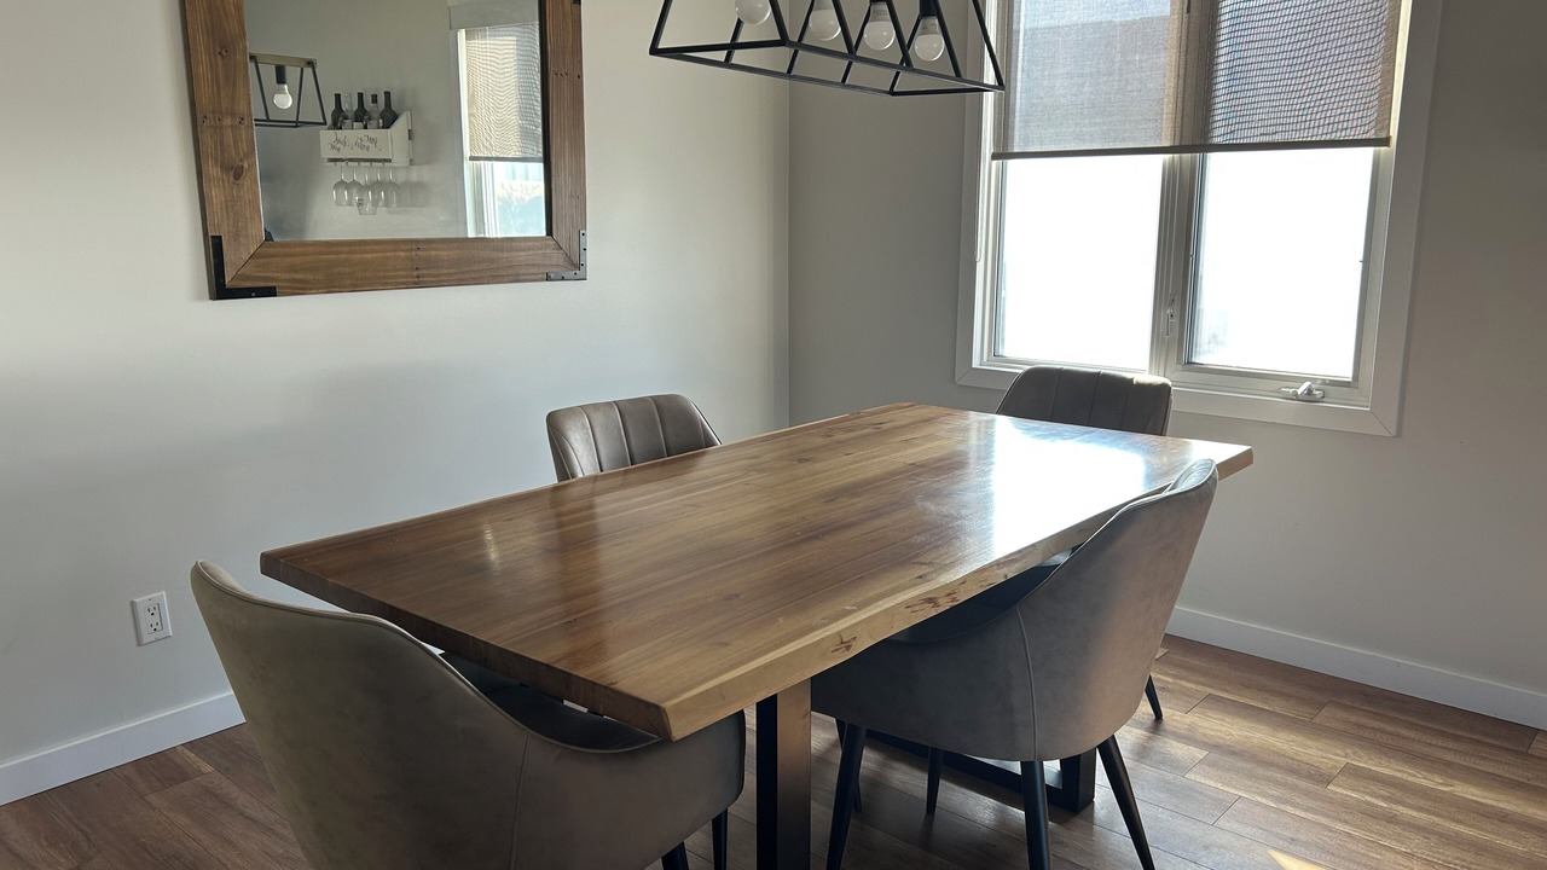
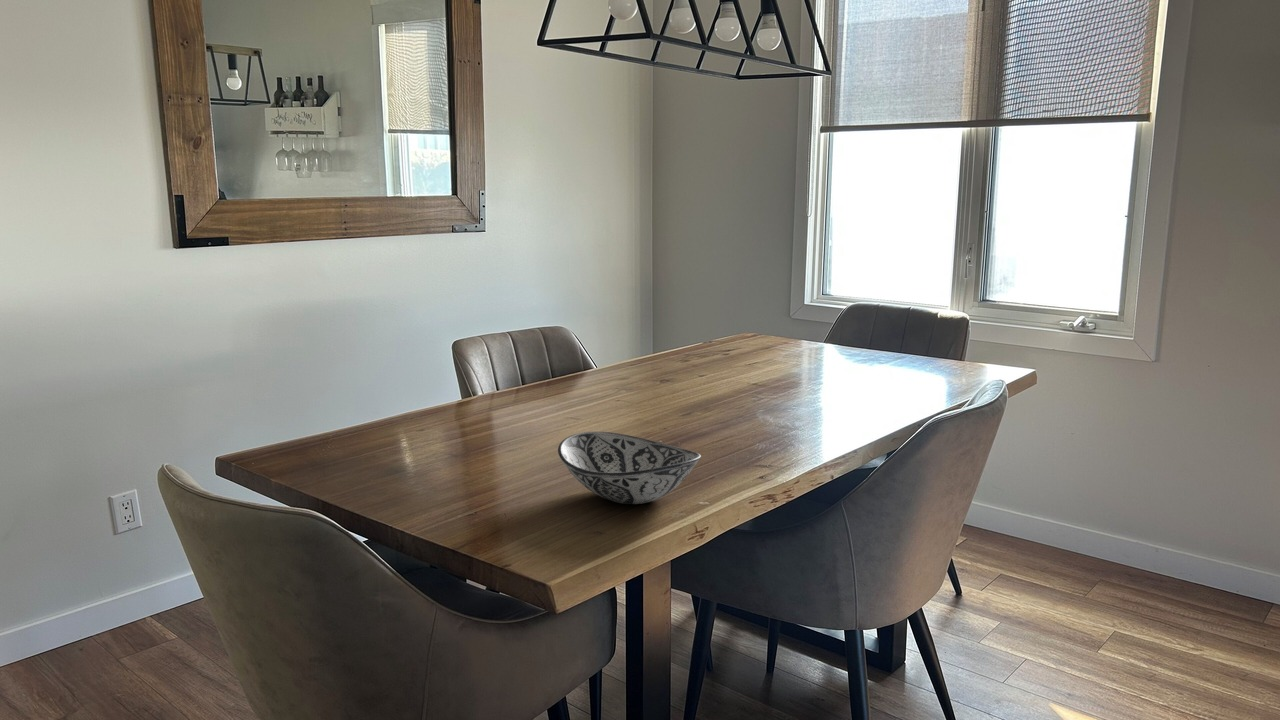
+ decorative bowl (628, 471)
